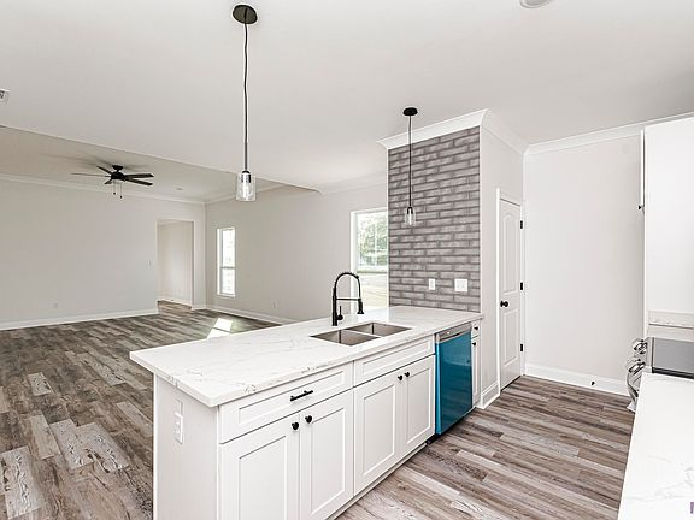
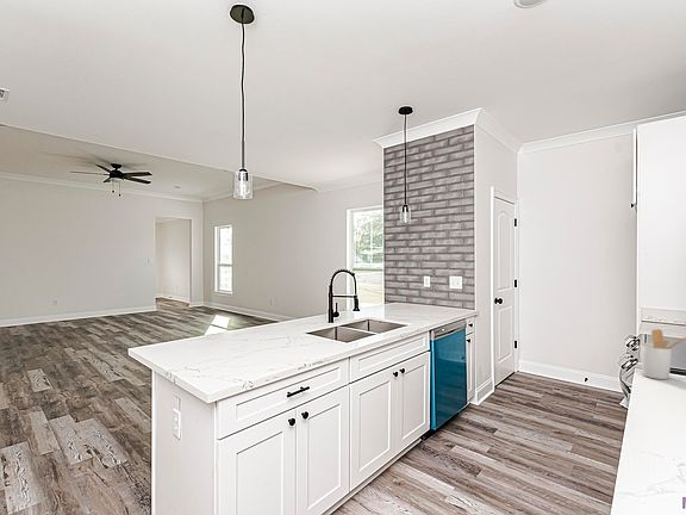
+ utensil holder (663, 354)
